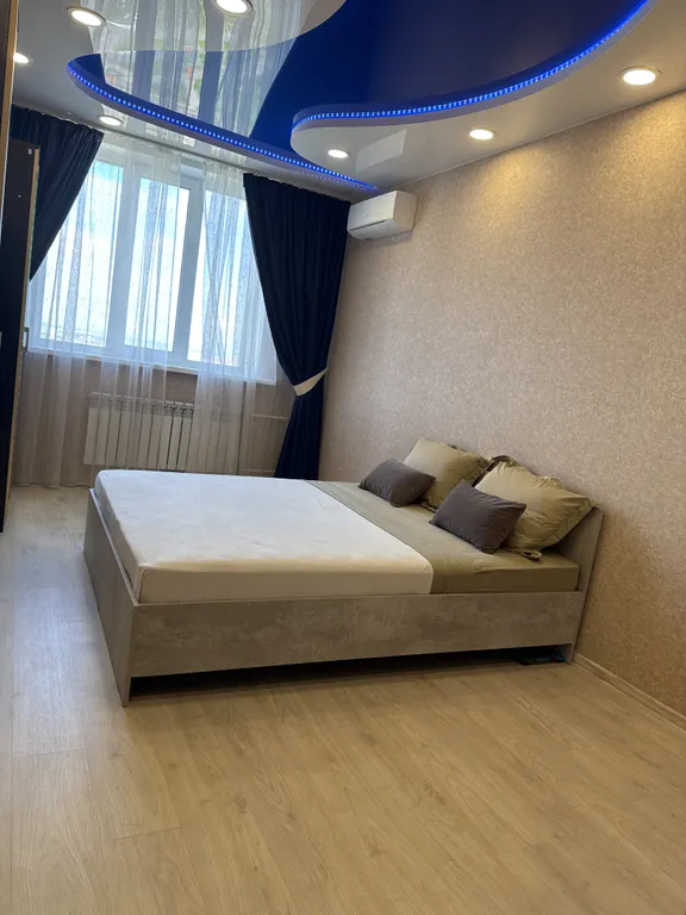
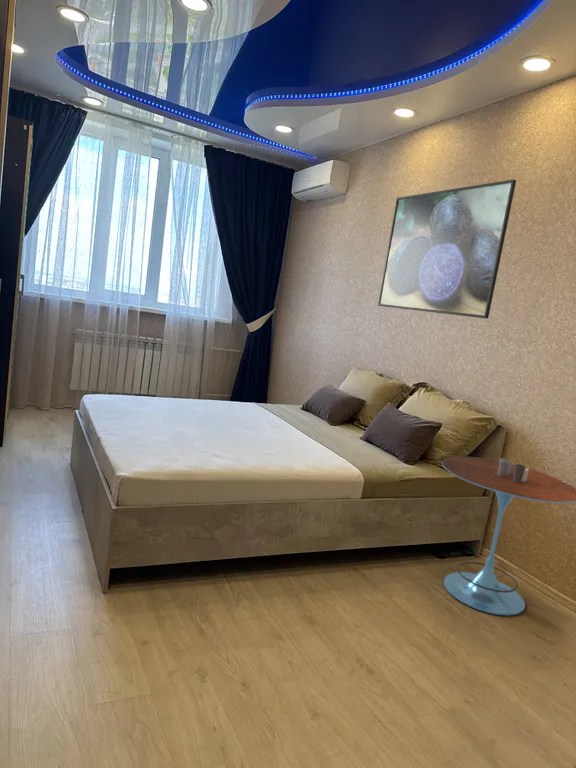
+ side table (498, 524)
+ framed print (437, 251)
